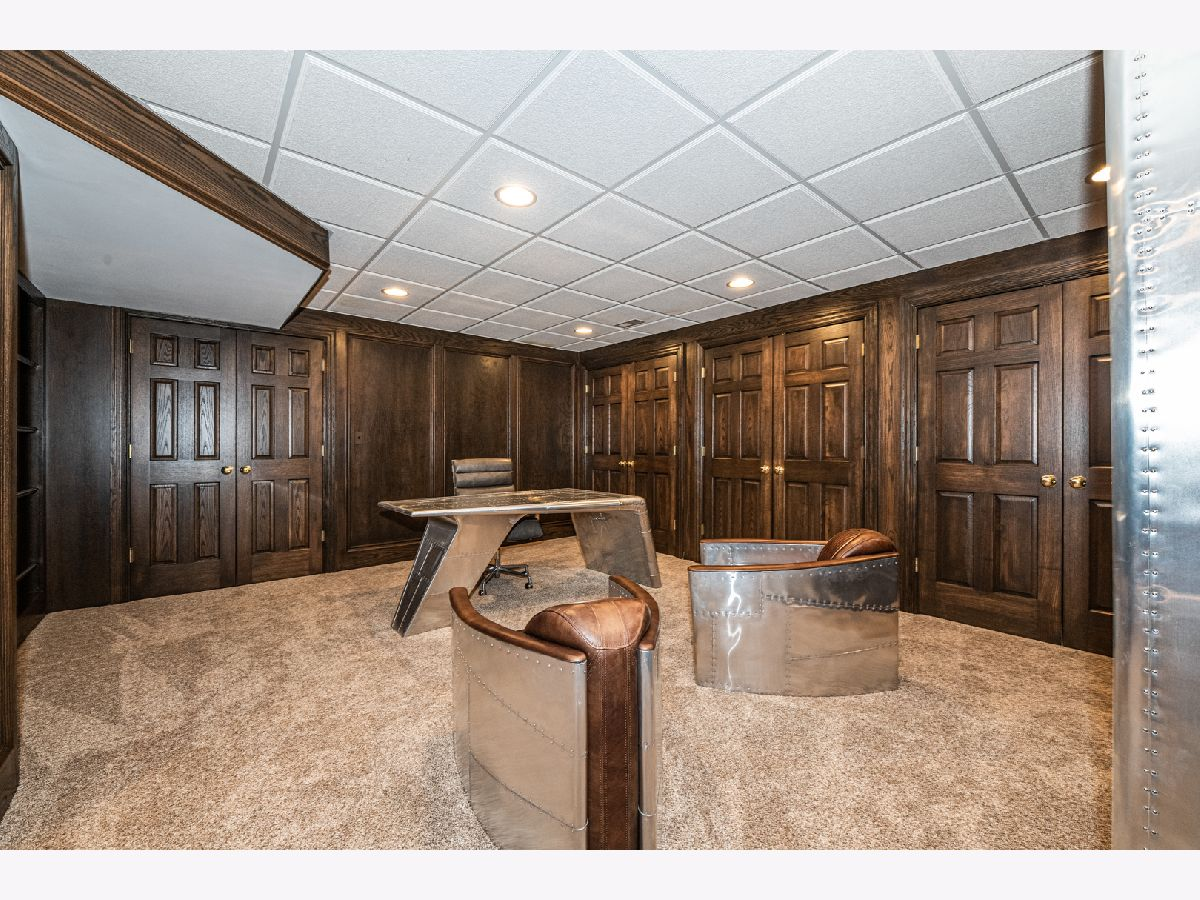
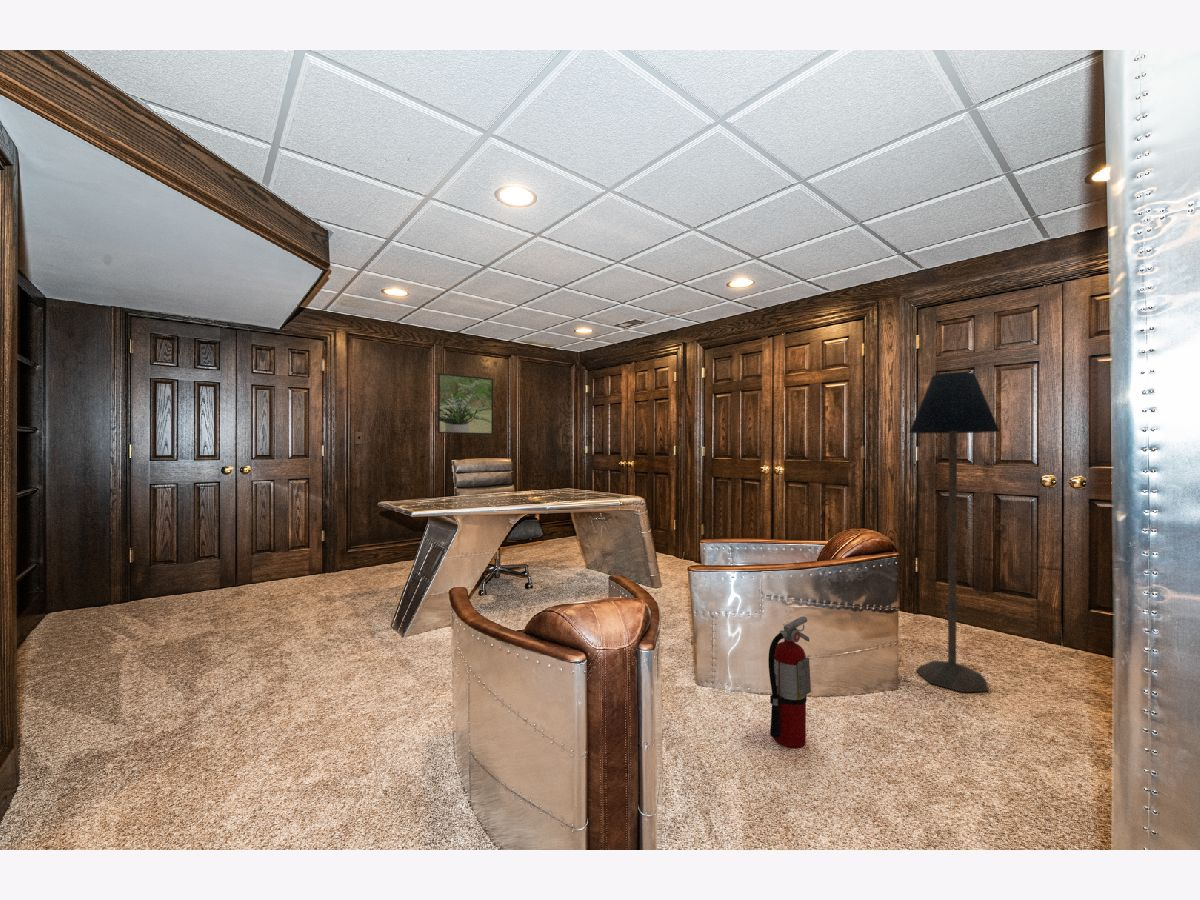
+ floor lamp (952, 526)
+ fire extinguisher (788, 678)
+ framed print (466, 404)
